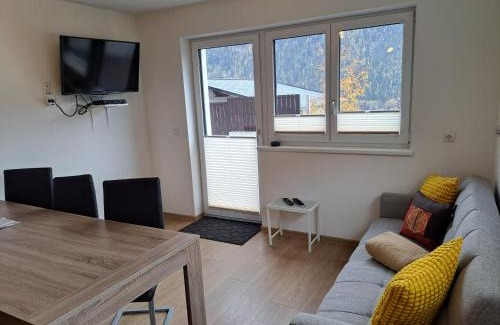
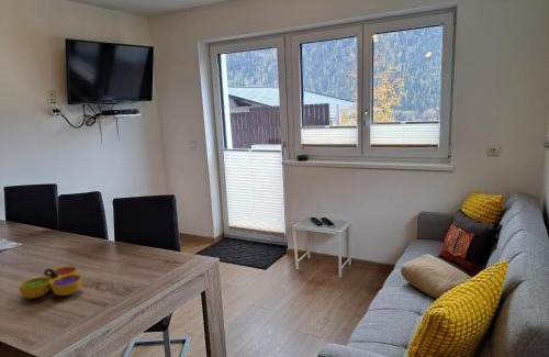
+ decorative bowl (56, 278)
